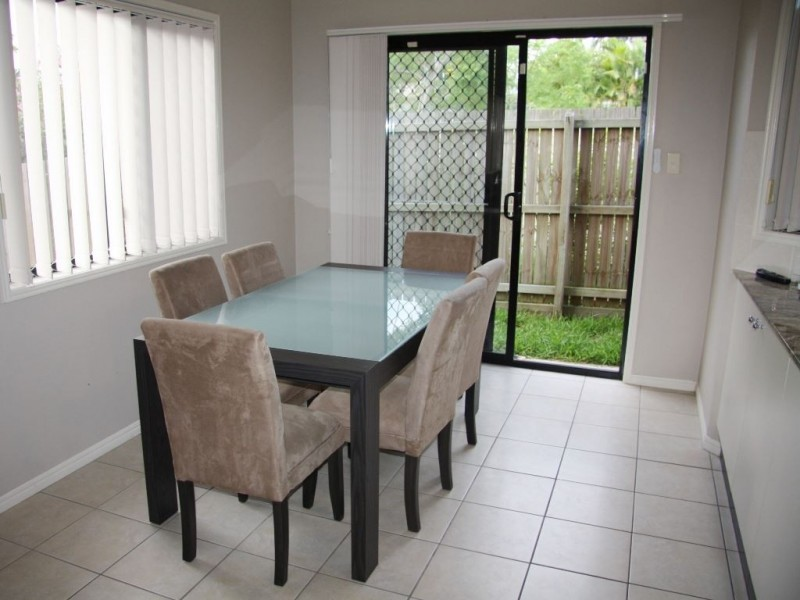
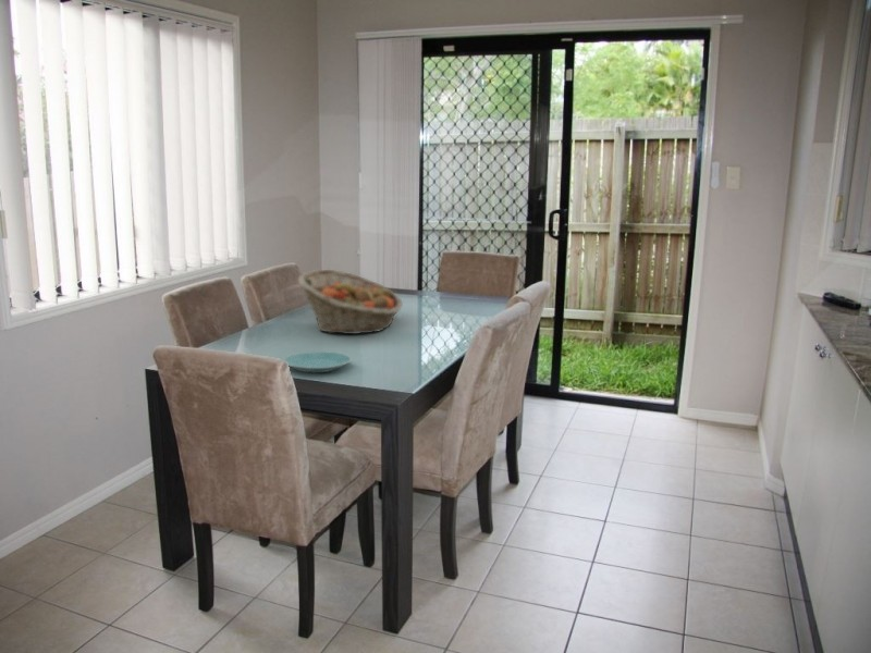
+ fruit basket (351, 299)
+ plate (317, 362)
